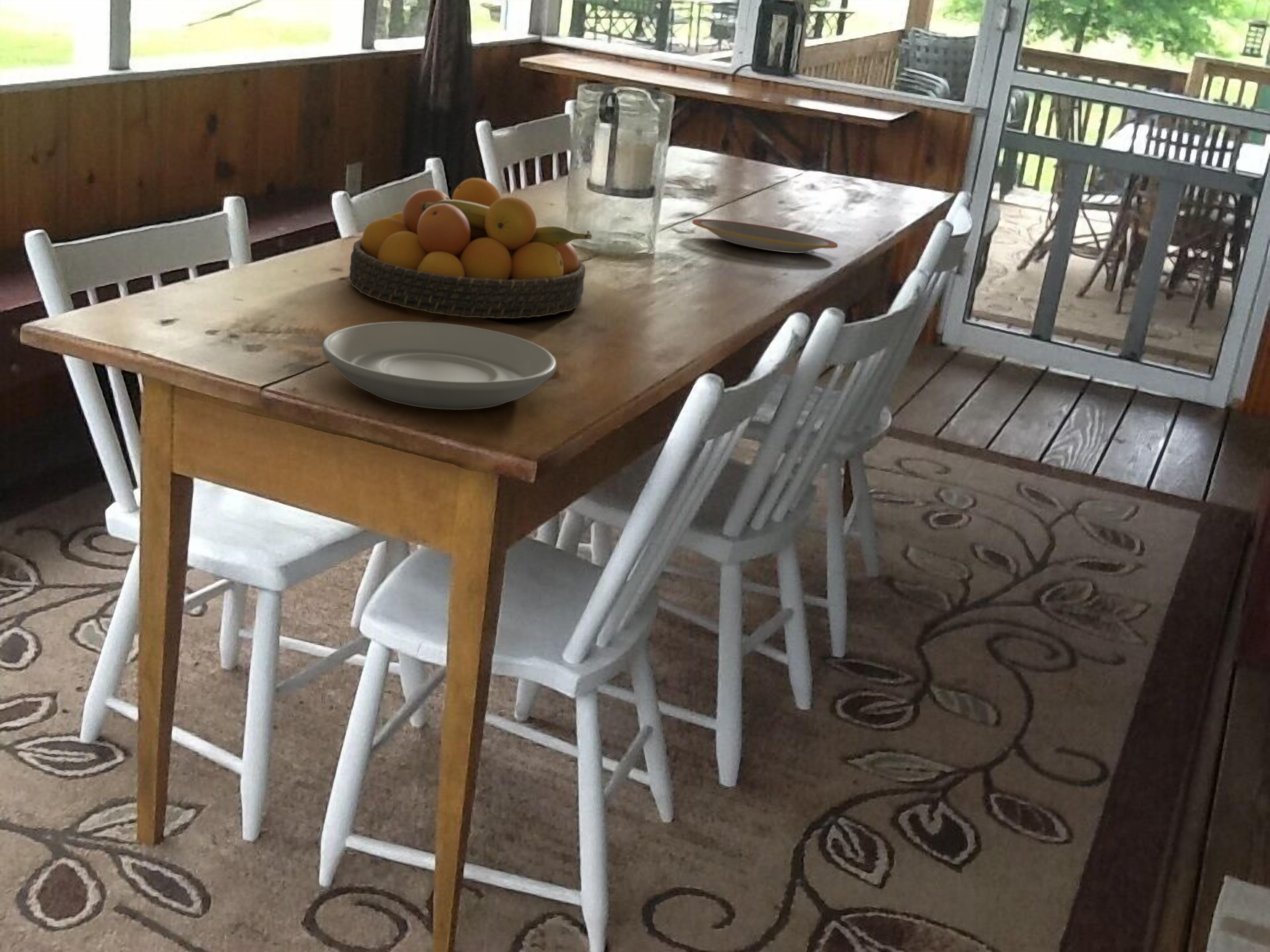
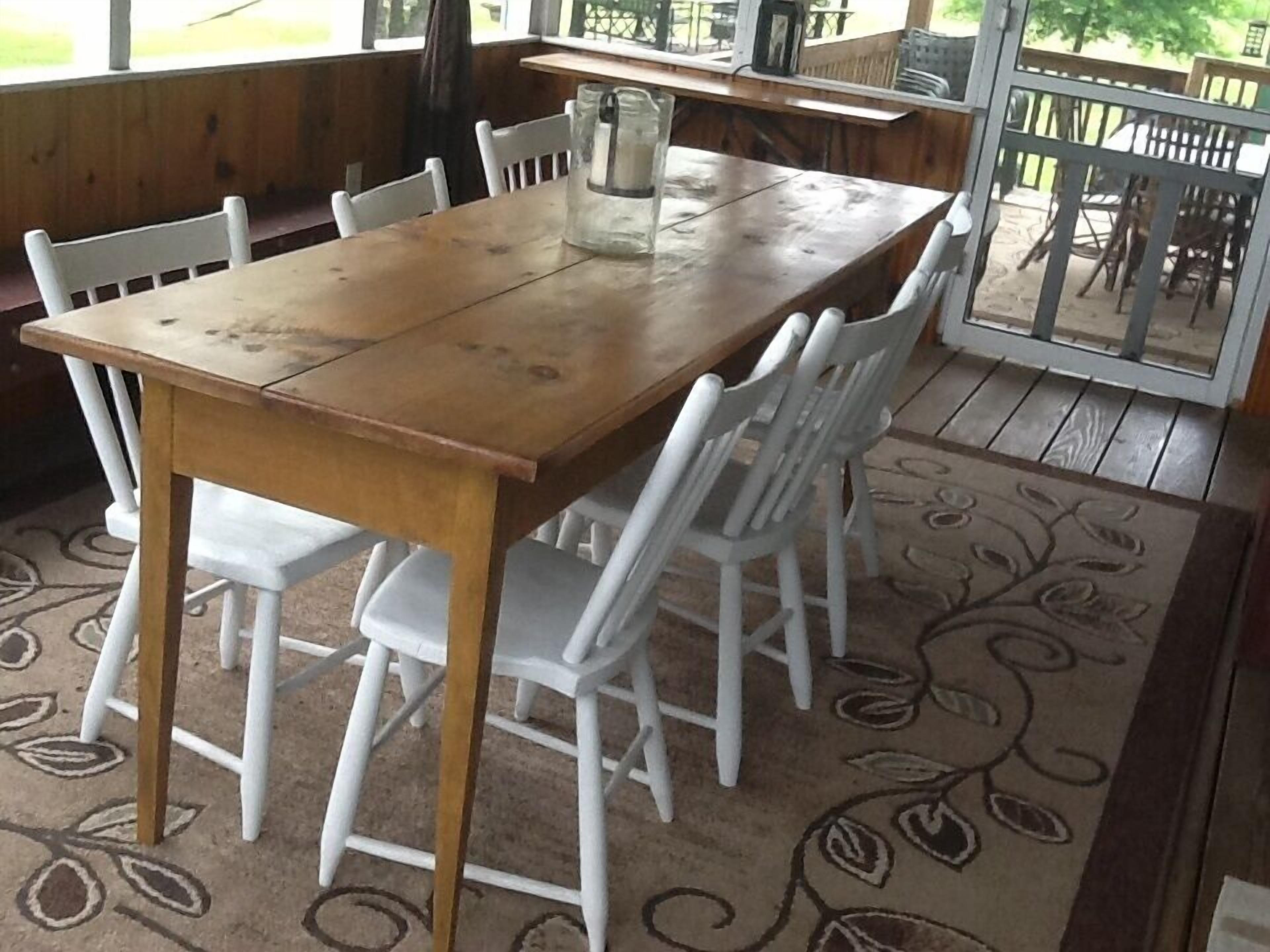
- plate (763, 239)
- fruit bowl (471, 240)
- plate (440, 368)
